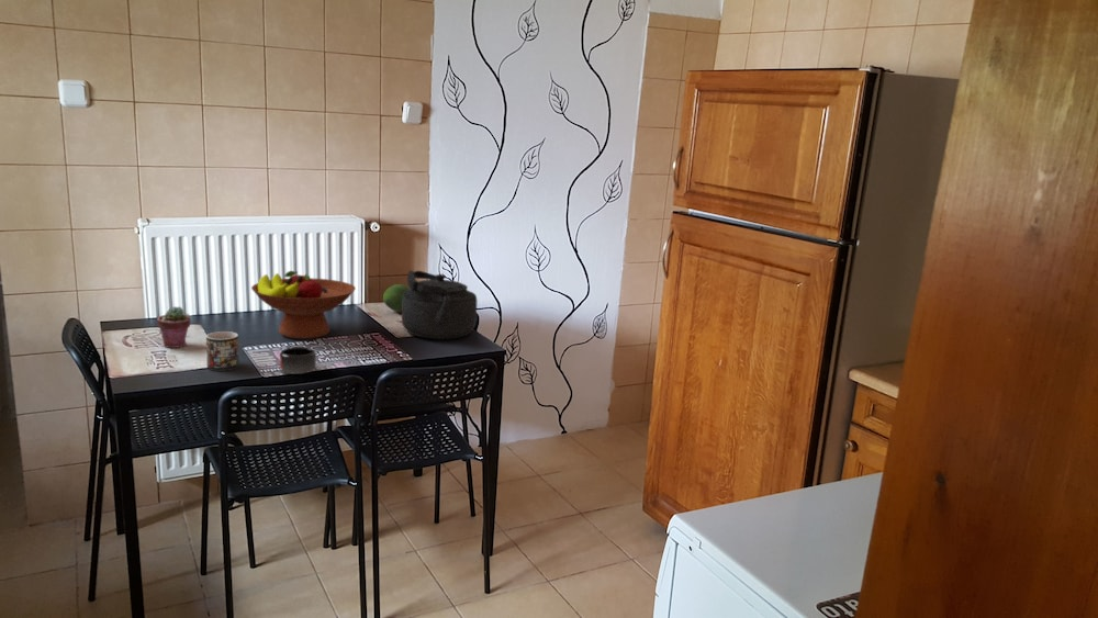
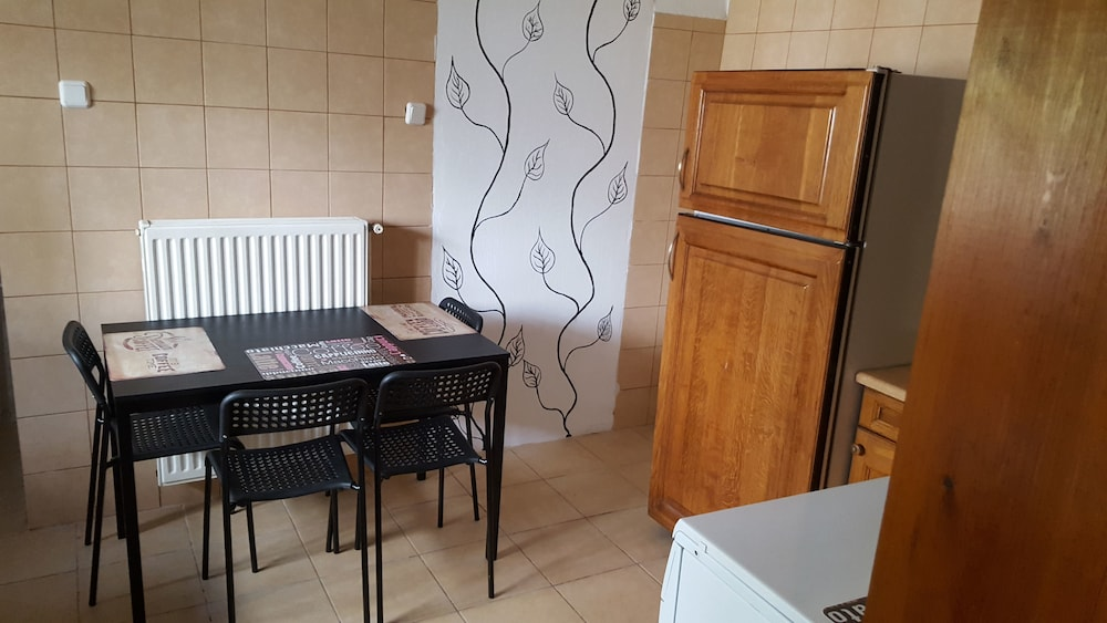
- fruit bowl (304, 301)
- fruit (401, 297)
- mug (221, 348)
- mug (296, 359)
- potted succulent (173, 325)
- kettle (438, 303)
